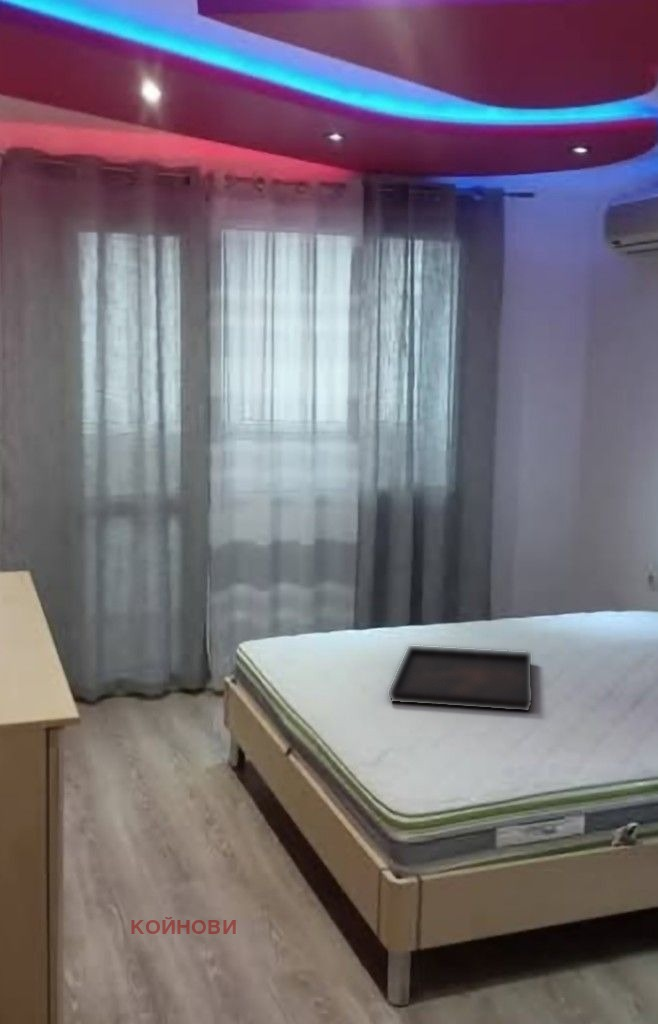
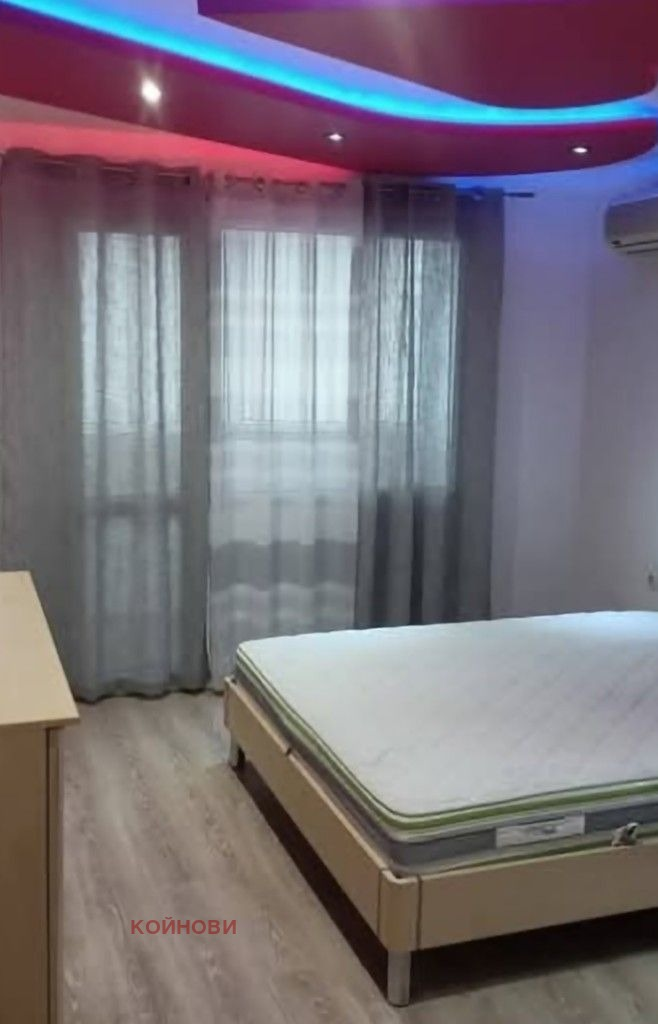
- serving tray (464, 676)
